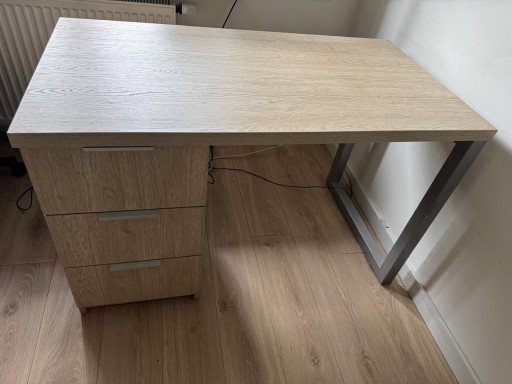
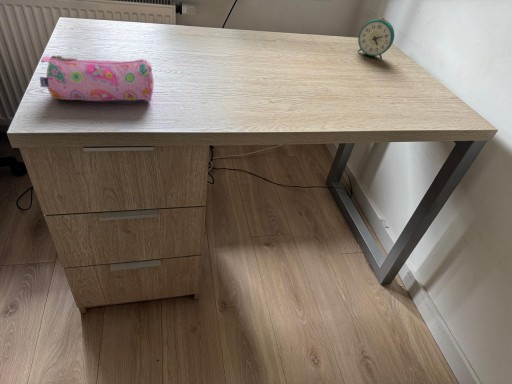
+ pencil case (101, 79)
+ alarm clock (376, 36)
